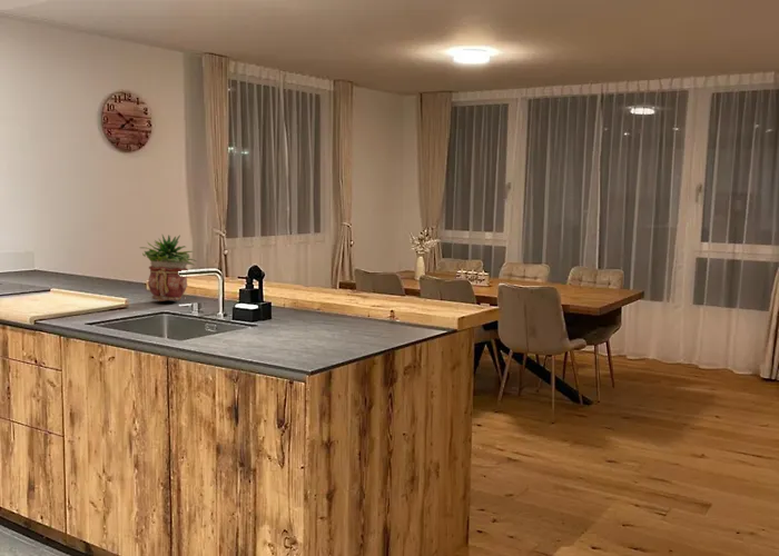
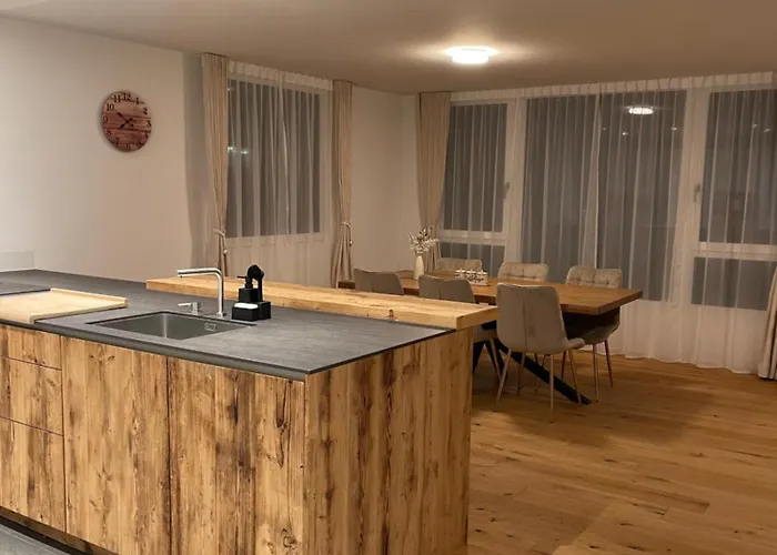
- potted plant (168, 267)
